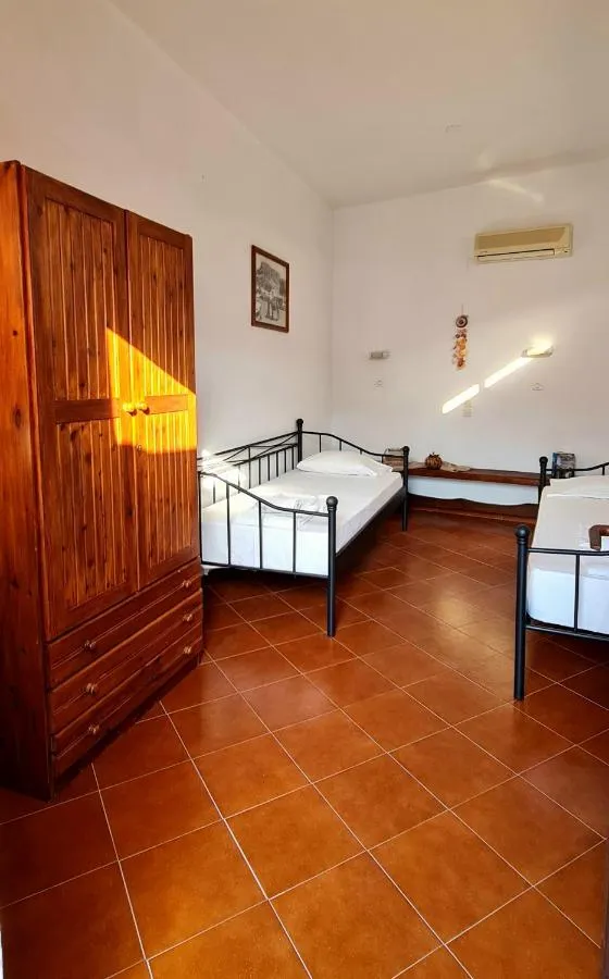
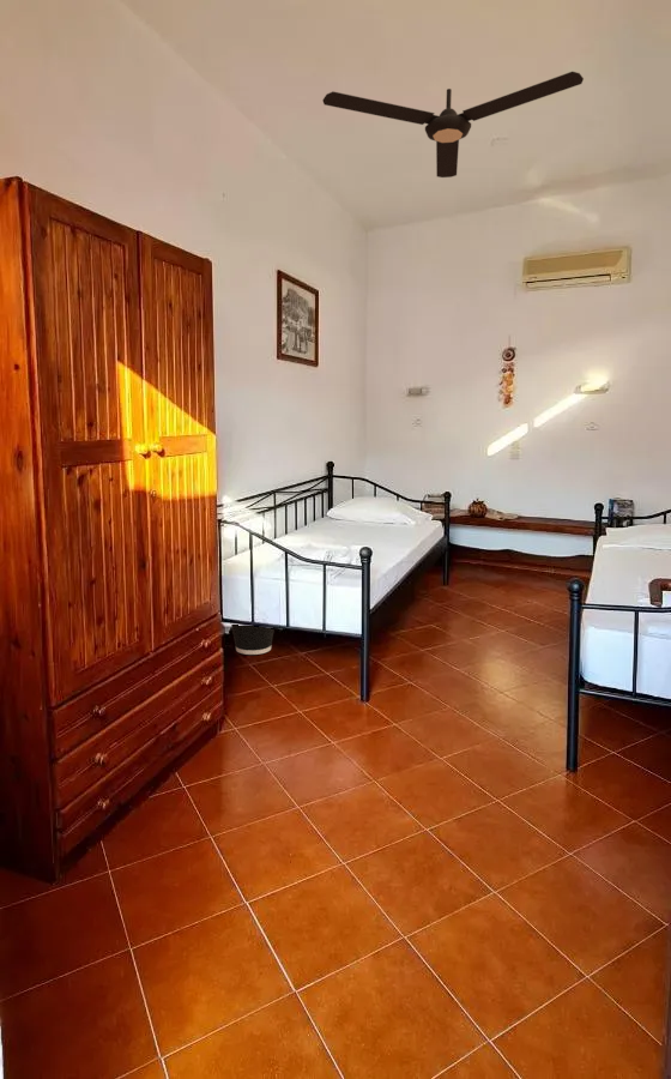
+ wastebasket (253, 626)
+ ceiling fan (447, 127)
